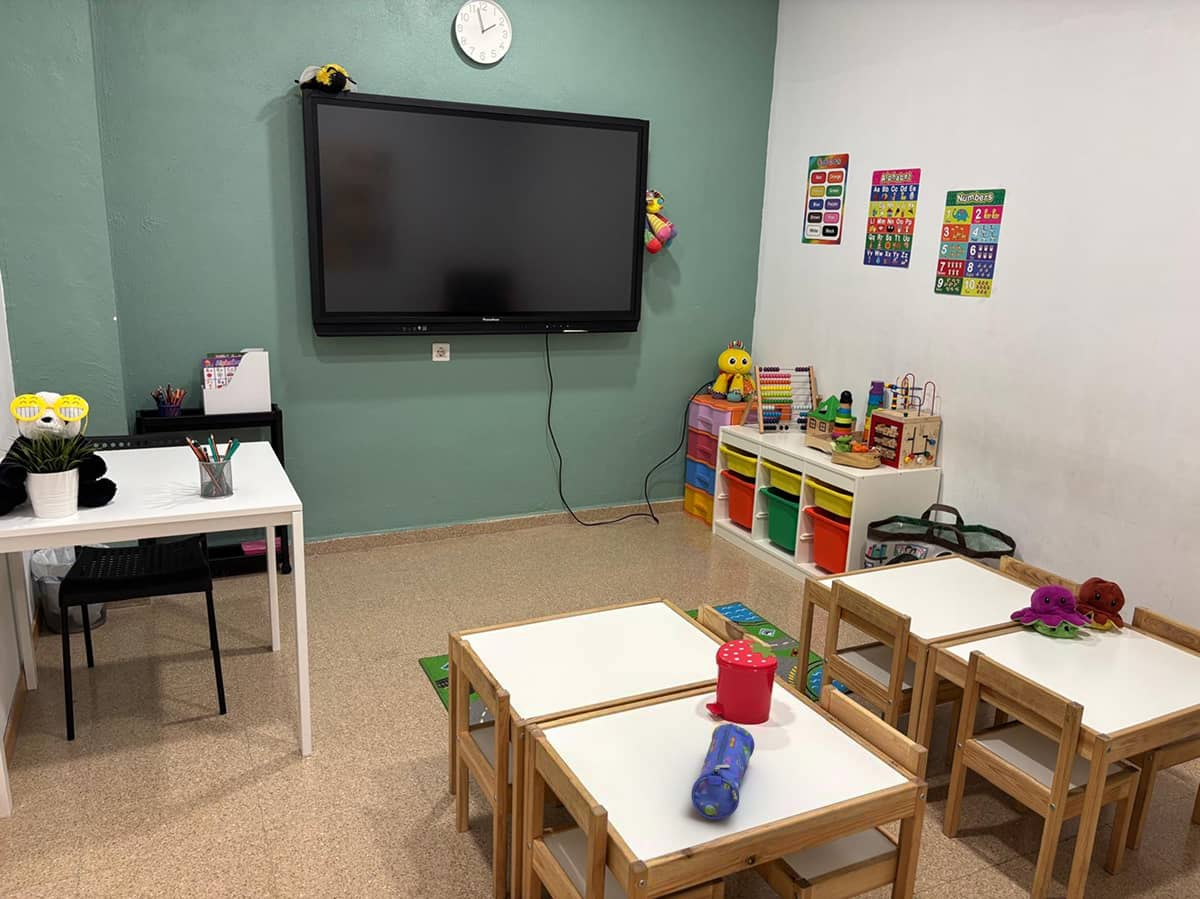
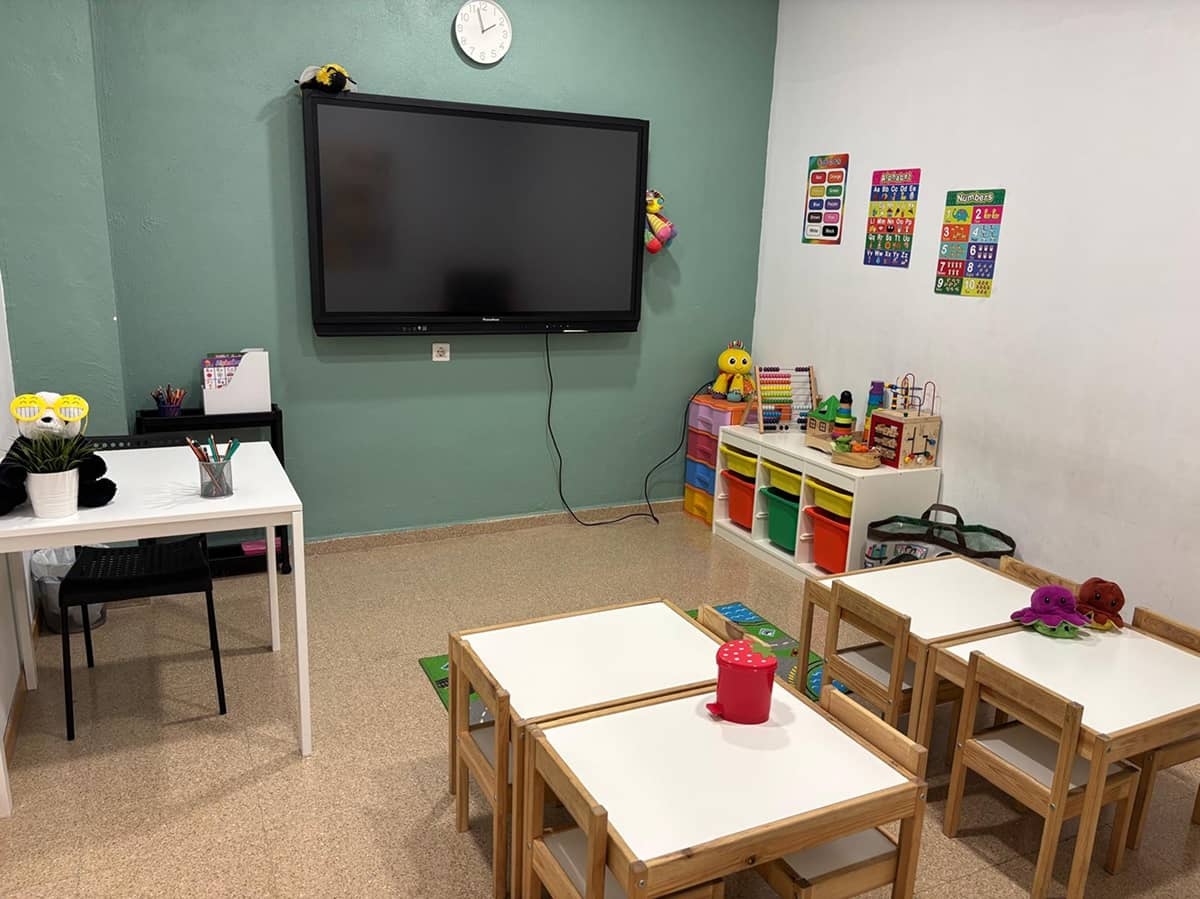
- pencil case (724, 767)
